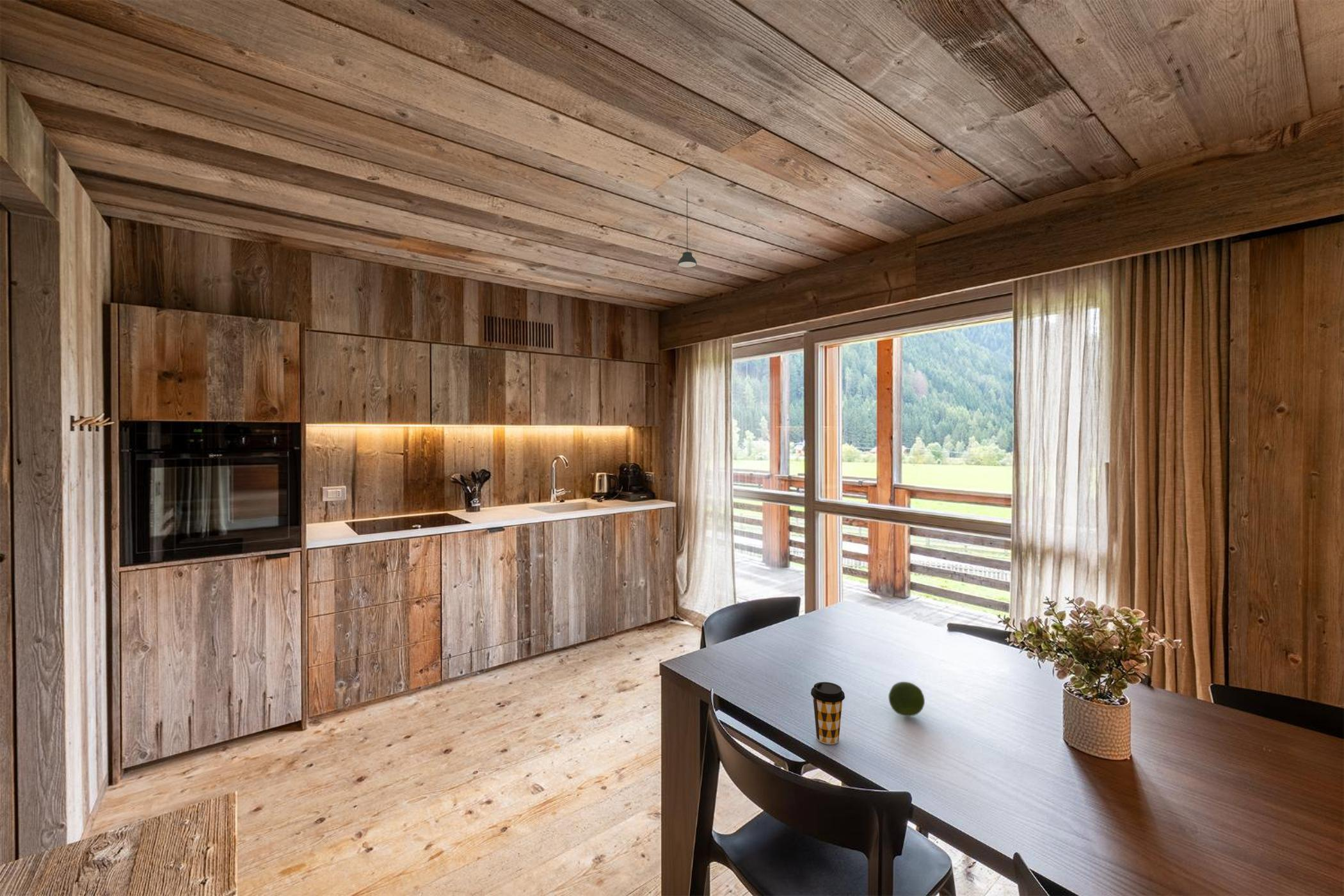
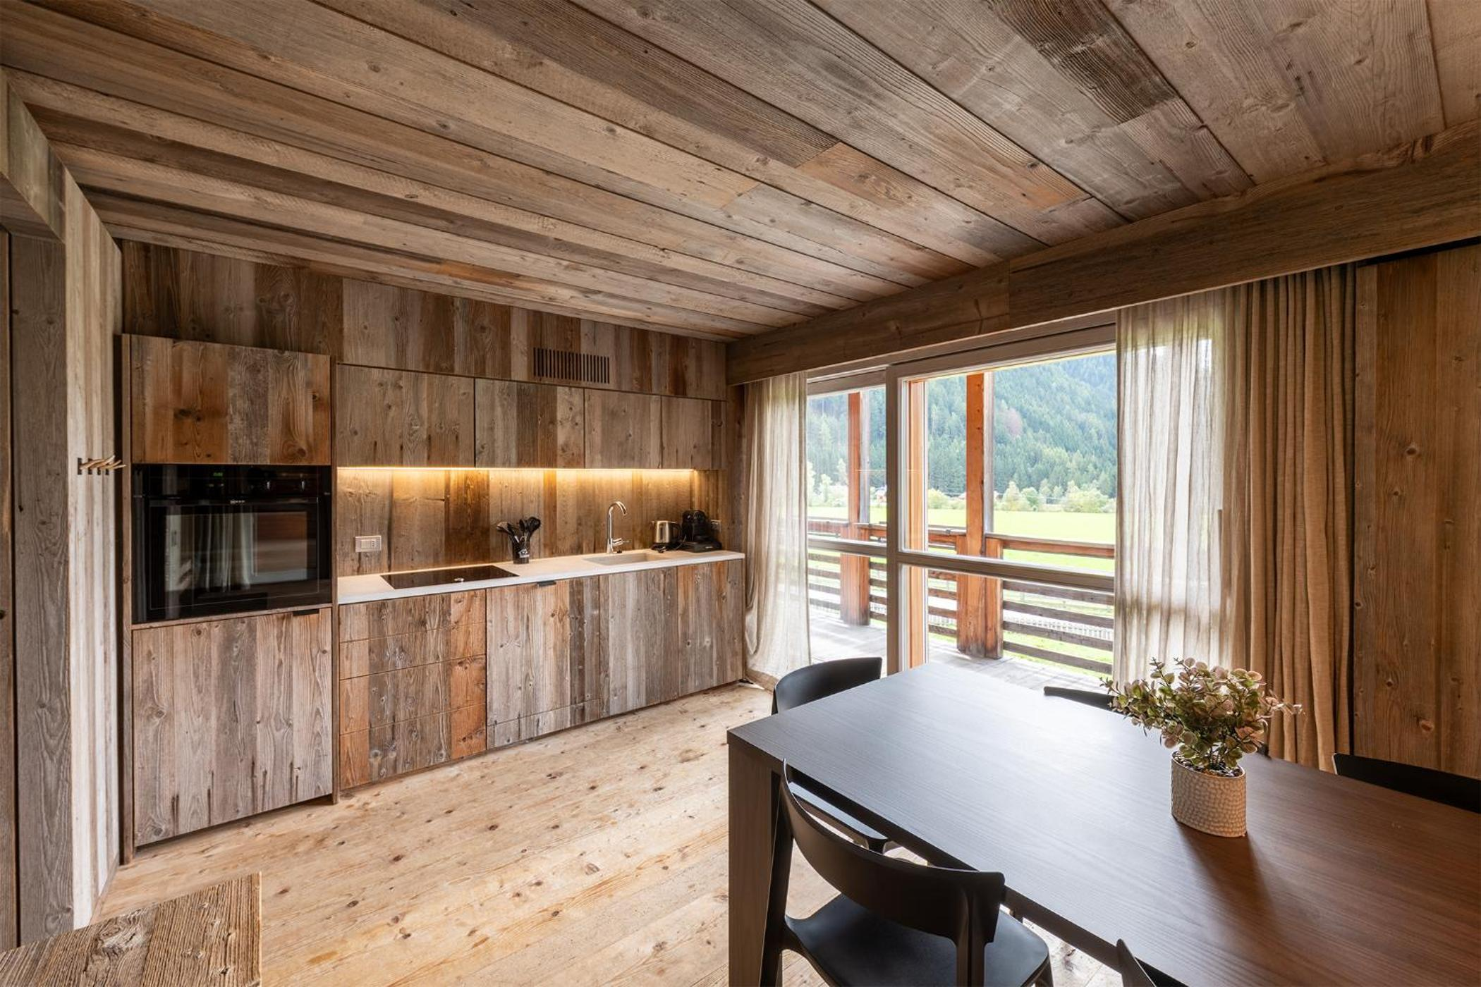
- pendant light (687, 227)
- fruit (906, 699)
- coffee cup (828, 713)
